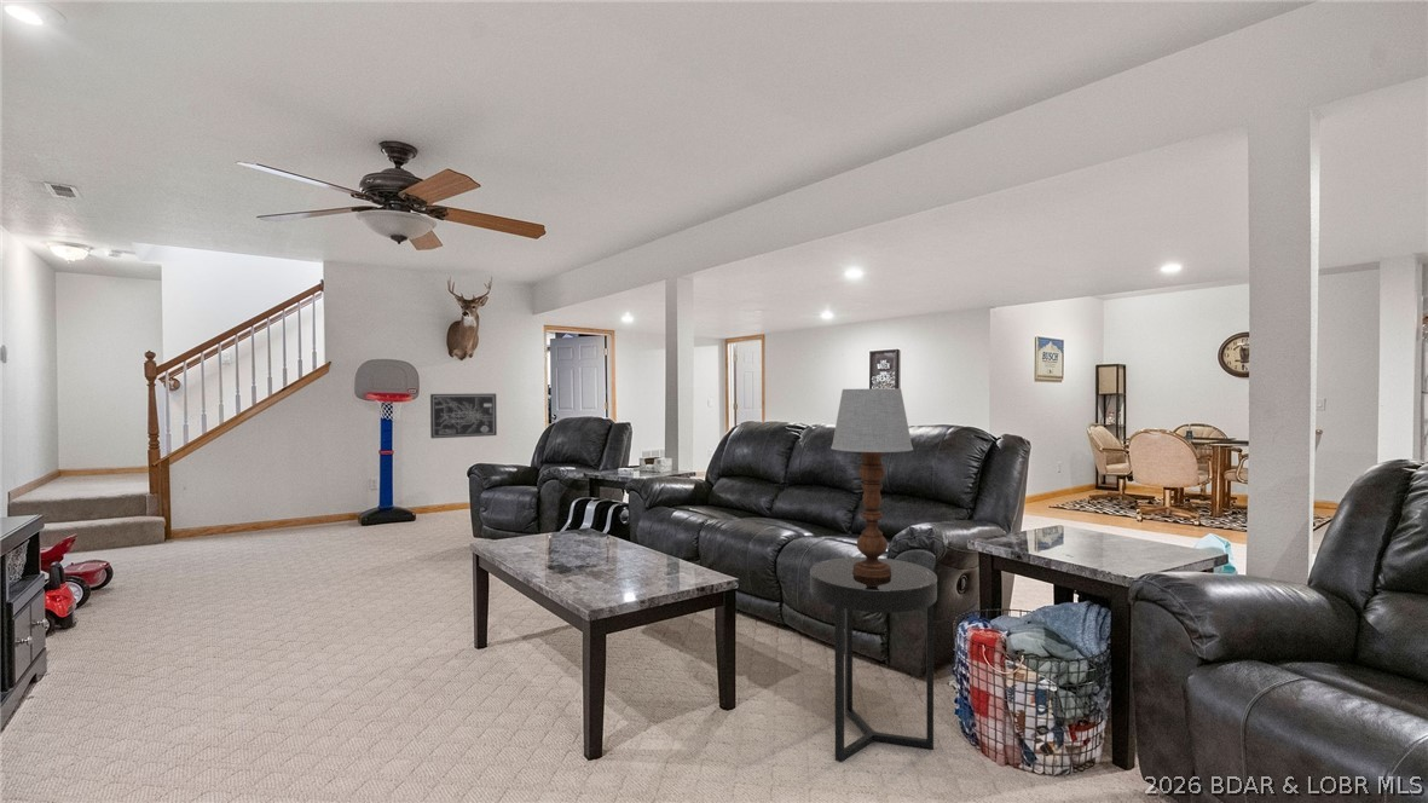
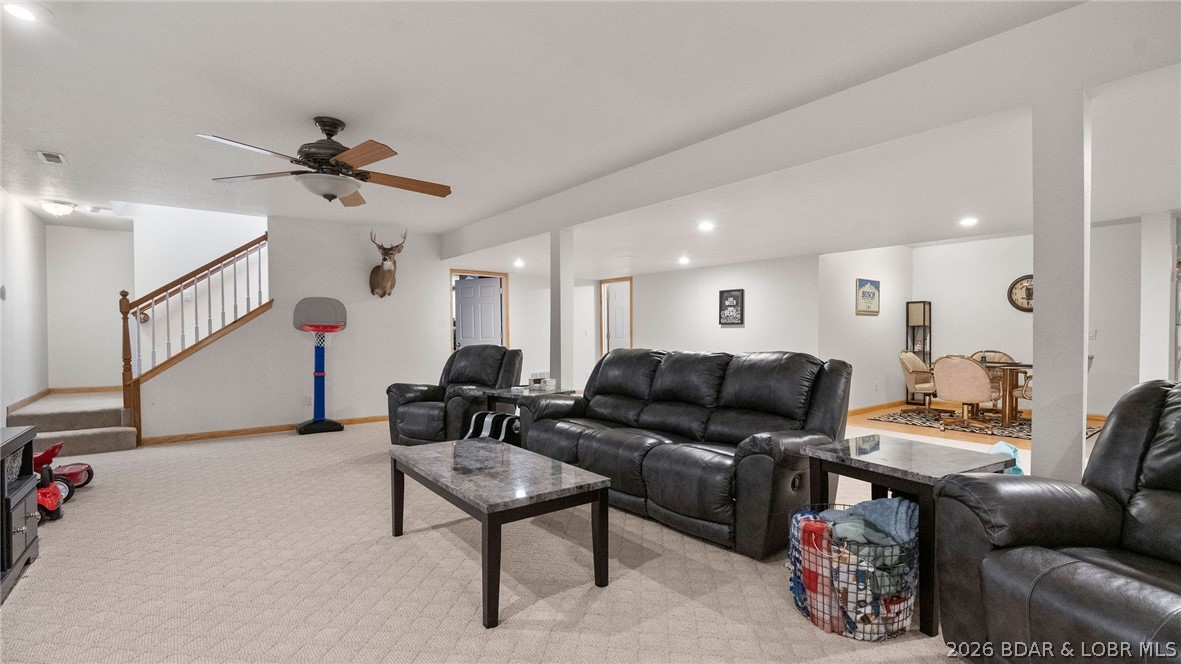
- side table (851, 655)
- table lamp (871, 480)
- wall art (464, 415)
